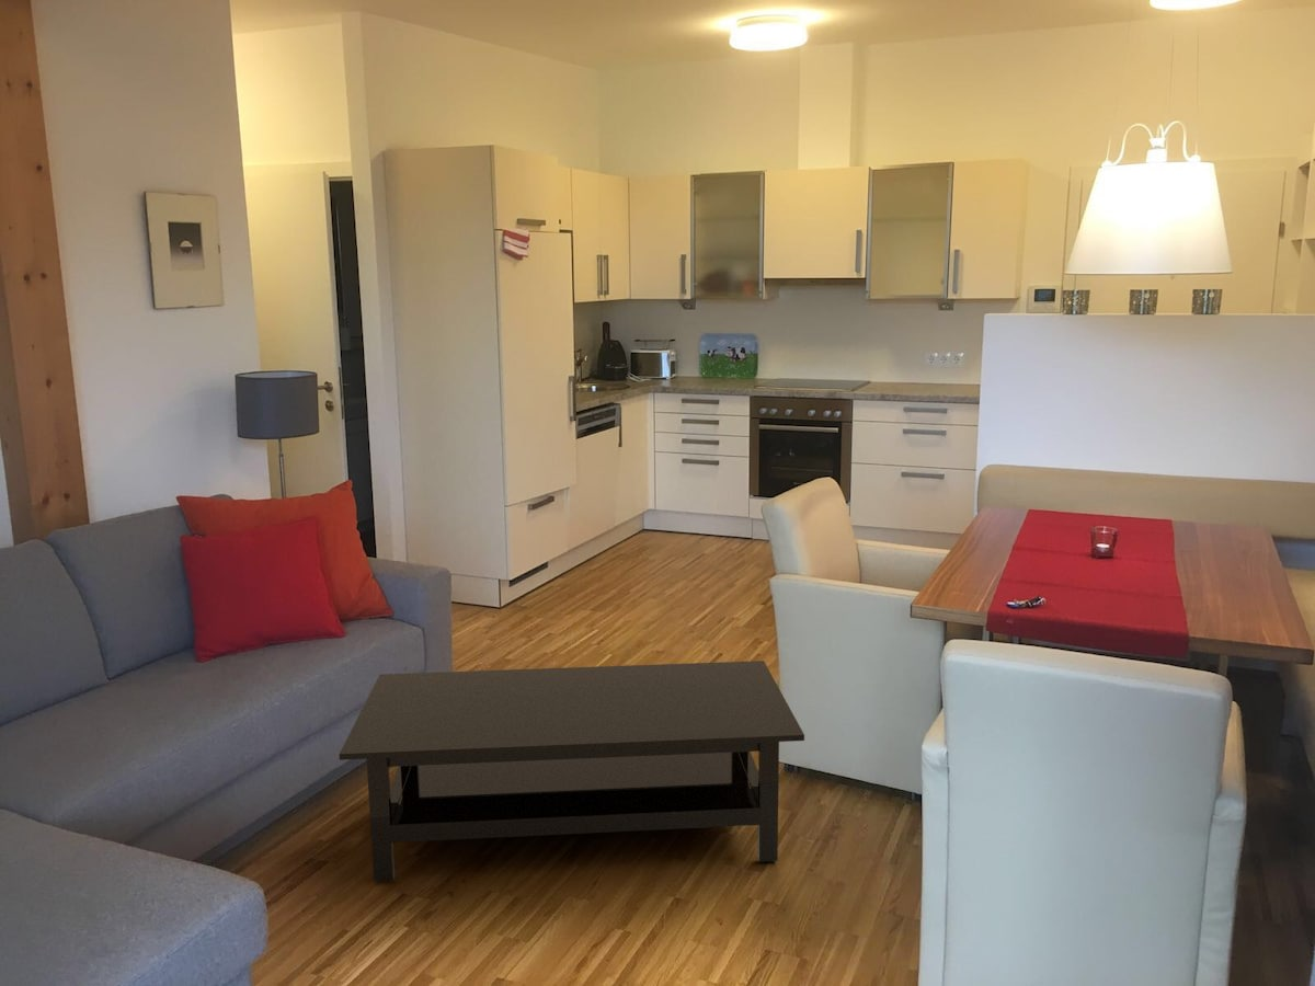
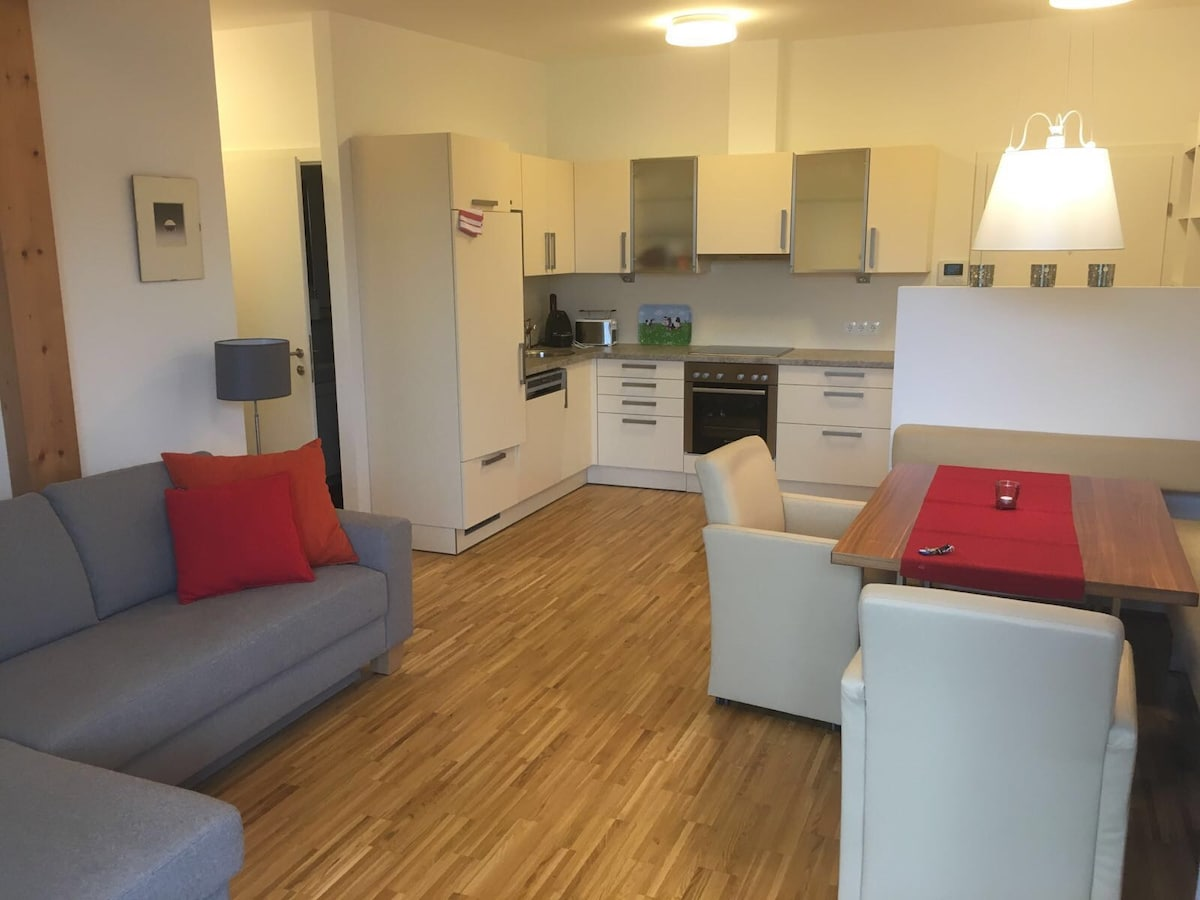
- coffee table (576, 764)
